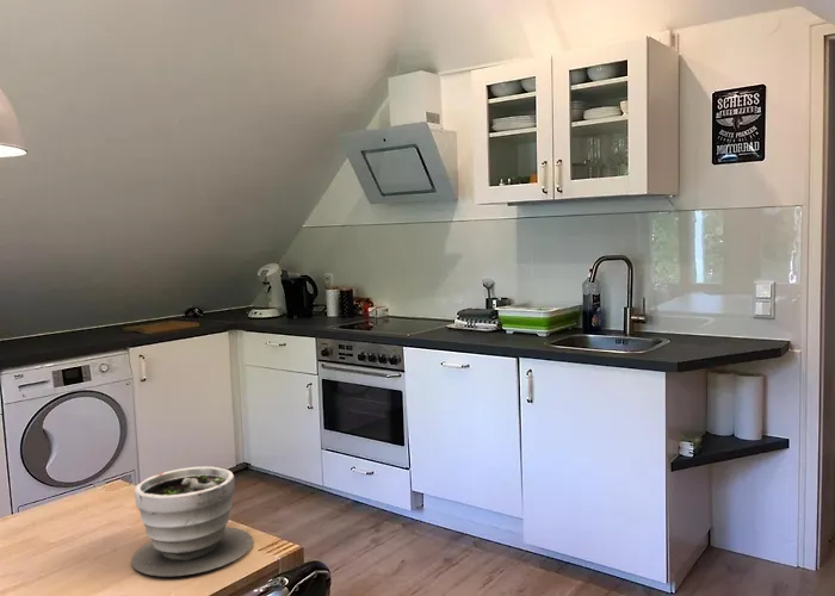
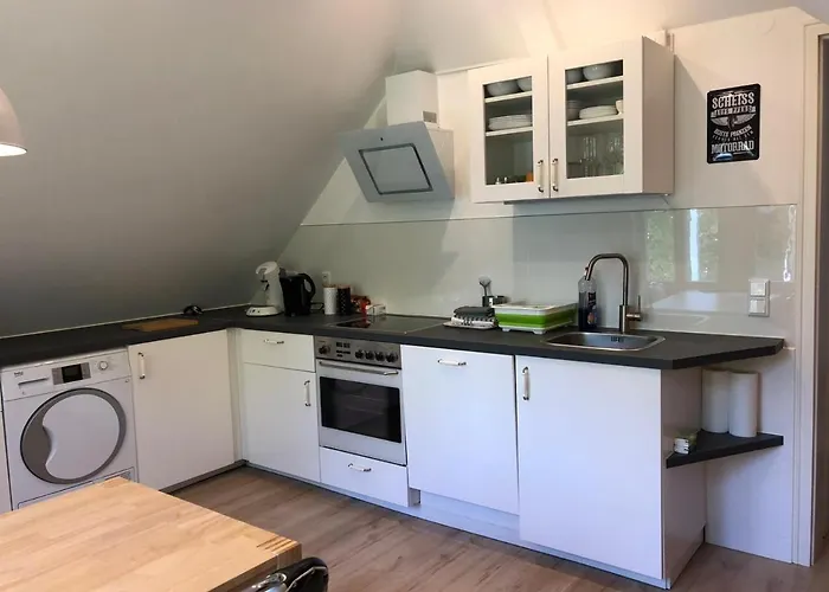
- planter (191, 514)
